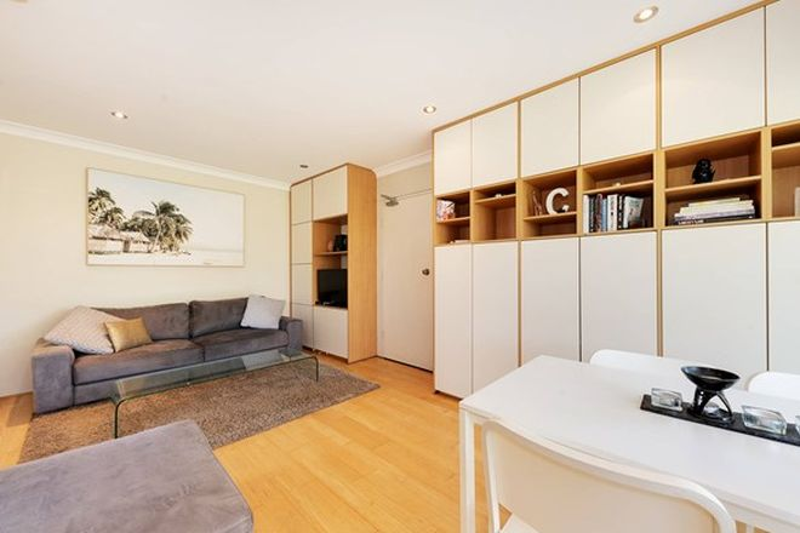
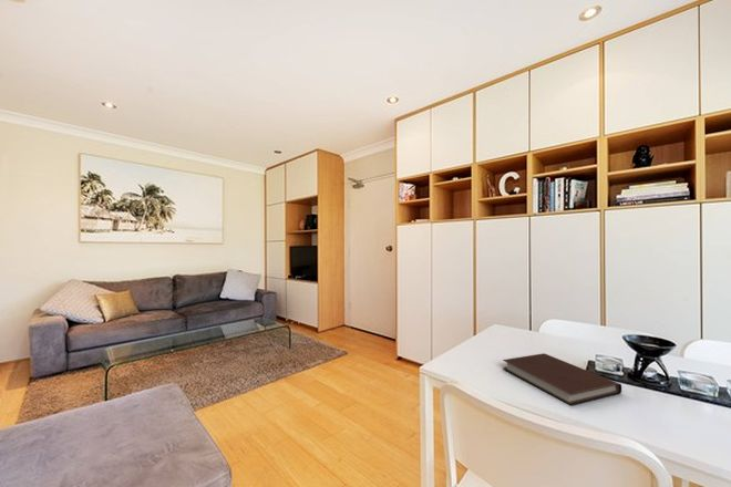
+ notebook (556, 374)
